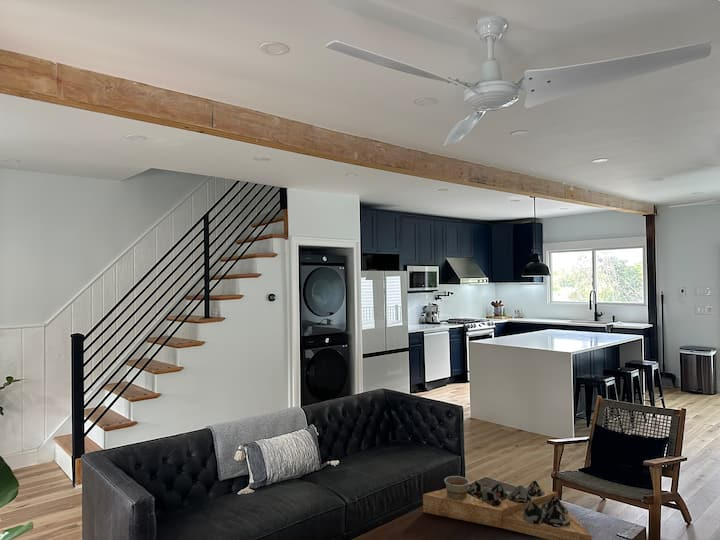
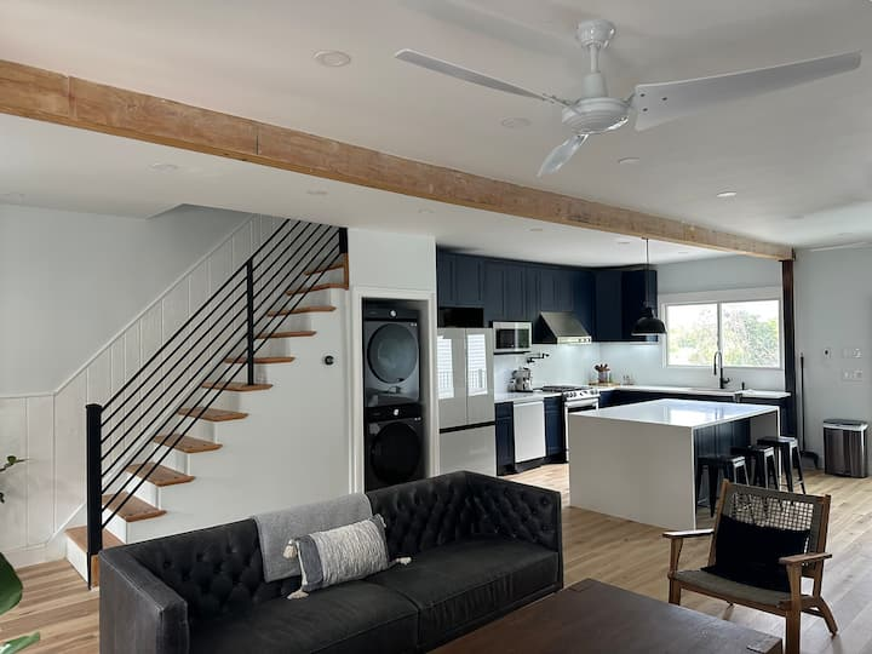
- decorative tray (495, 502)
